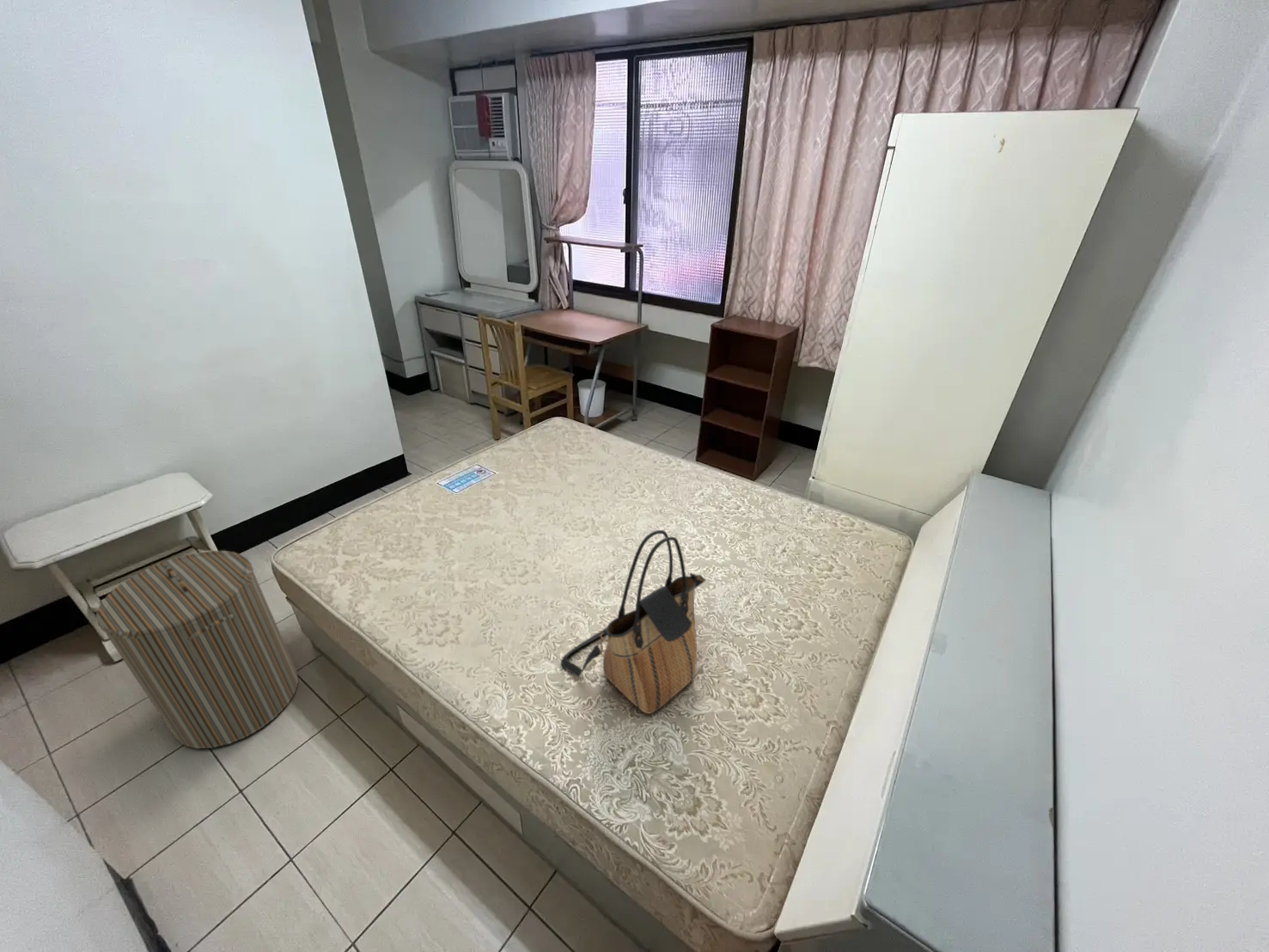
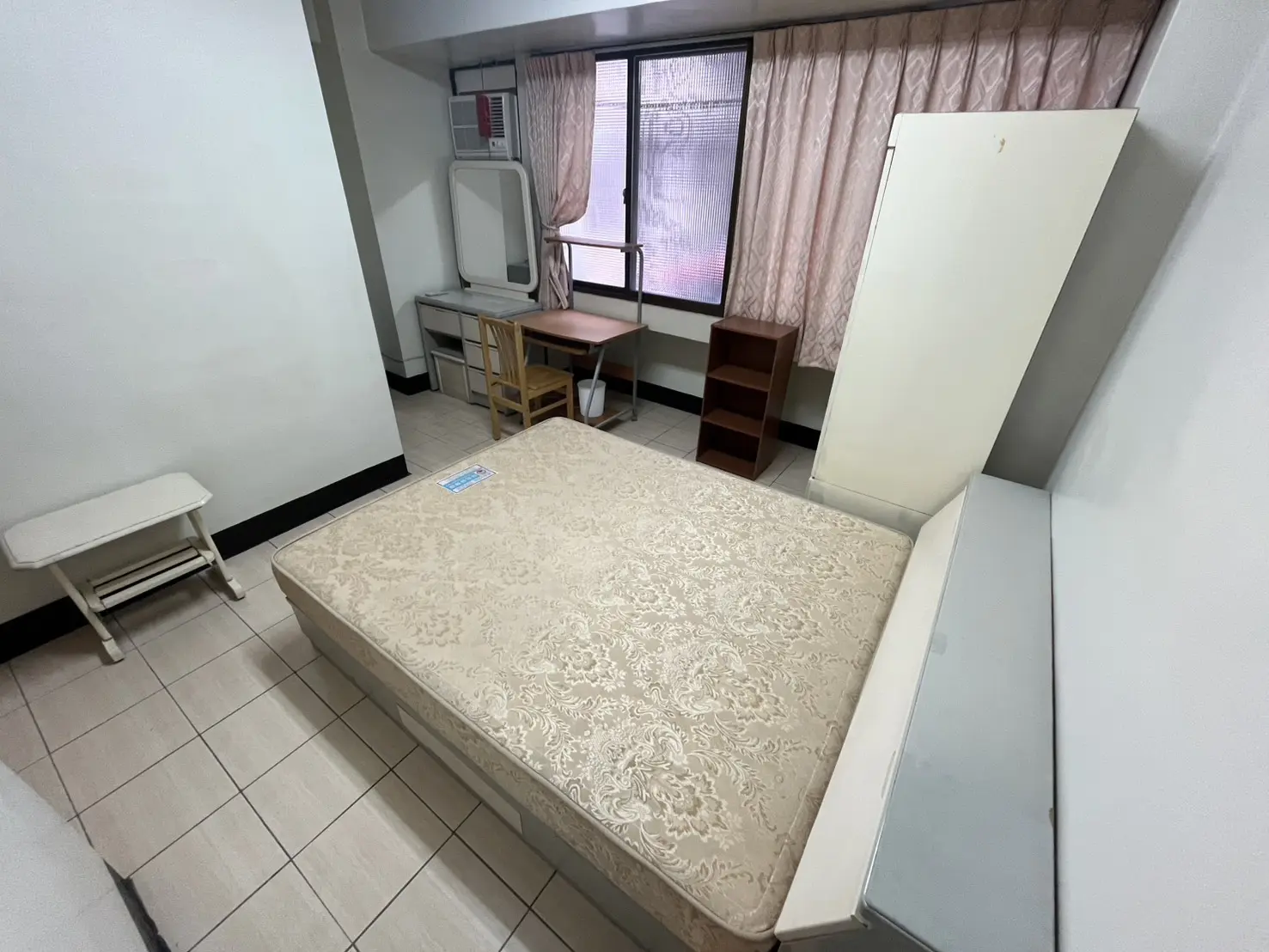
- laundry hamper (206, 639)
- tote bag (640, 597)
